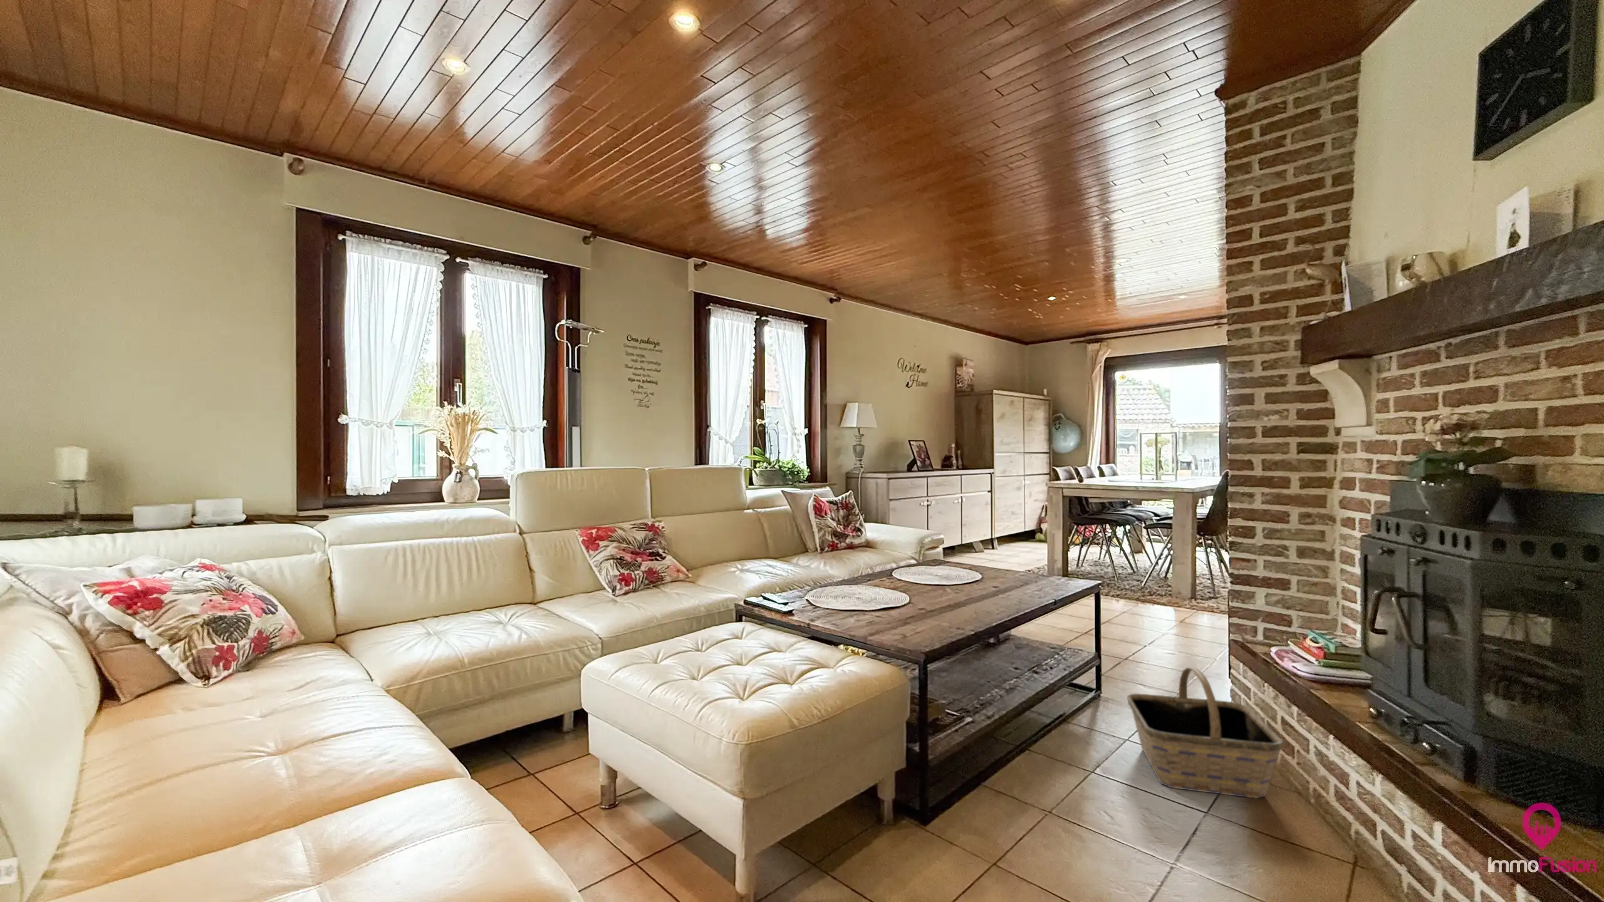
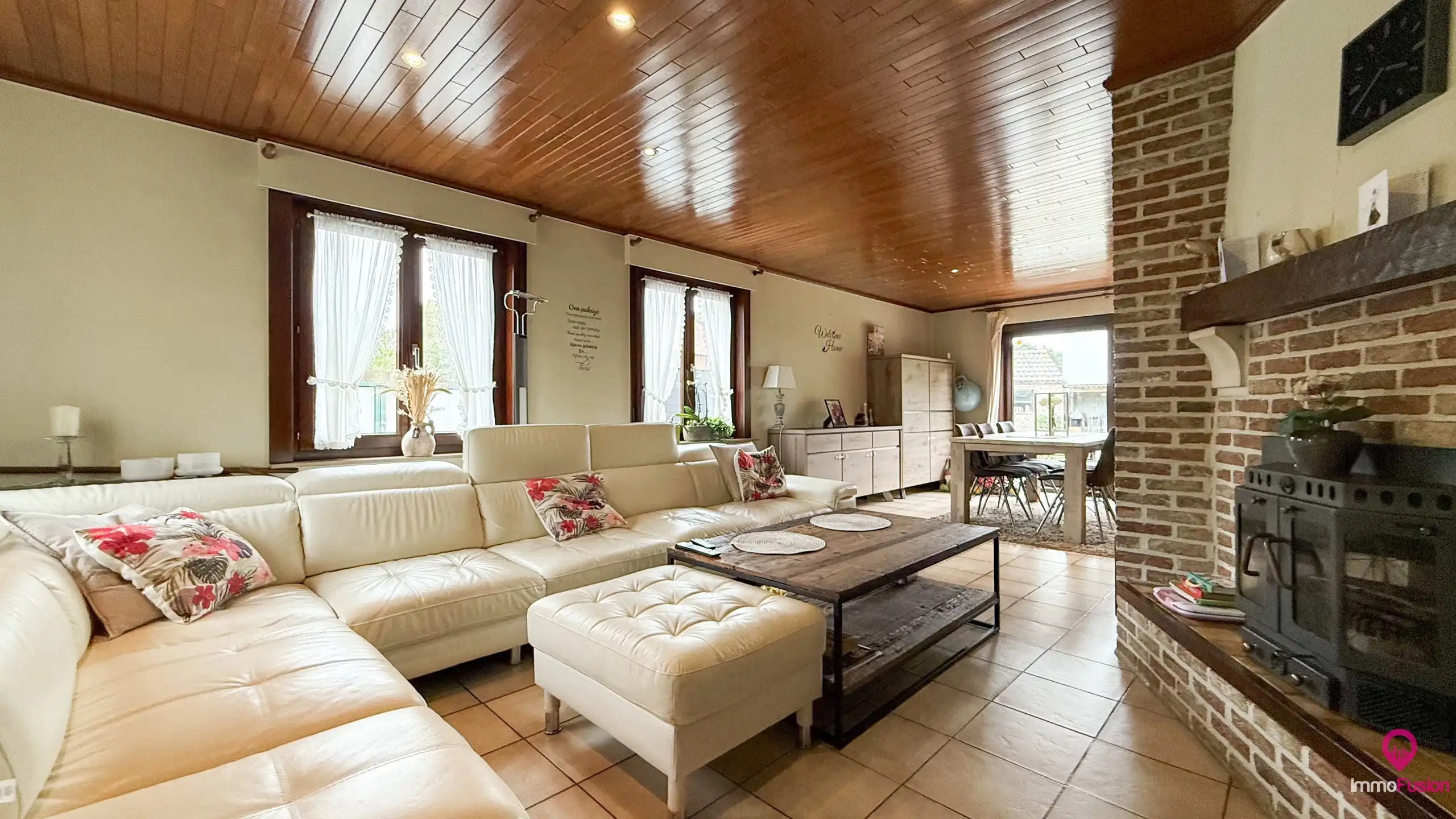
- basket (1197, 721)
